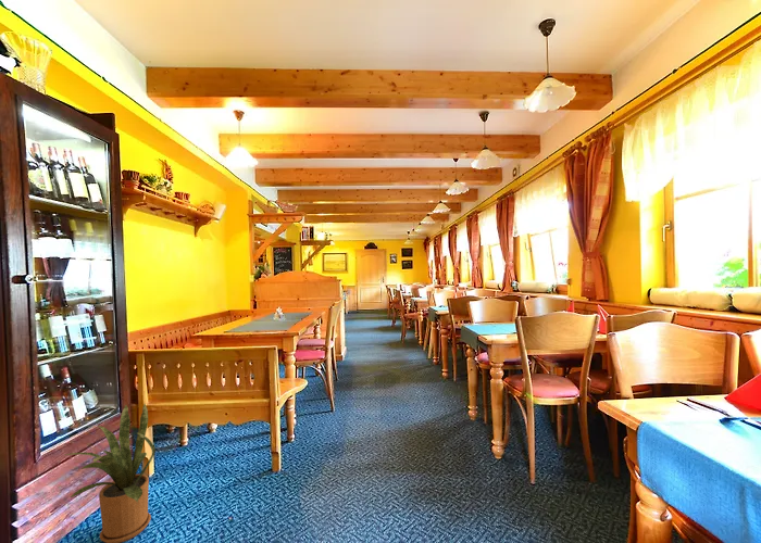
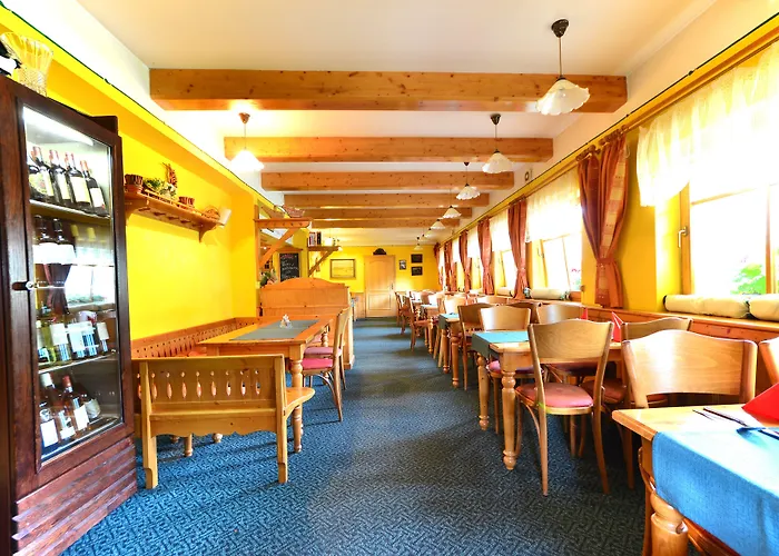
- house plant (115, 475)
